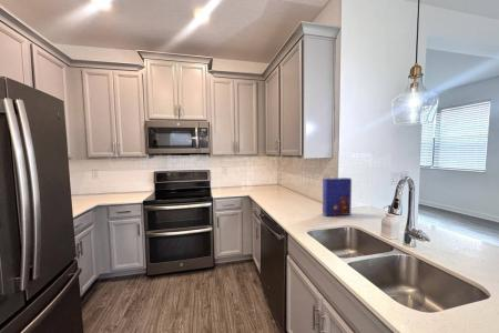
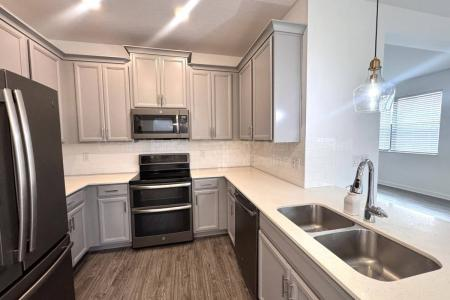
- cereal box (336, 196)
